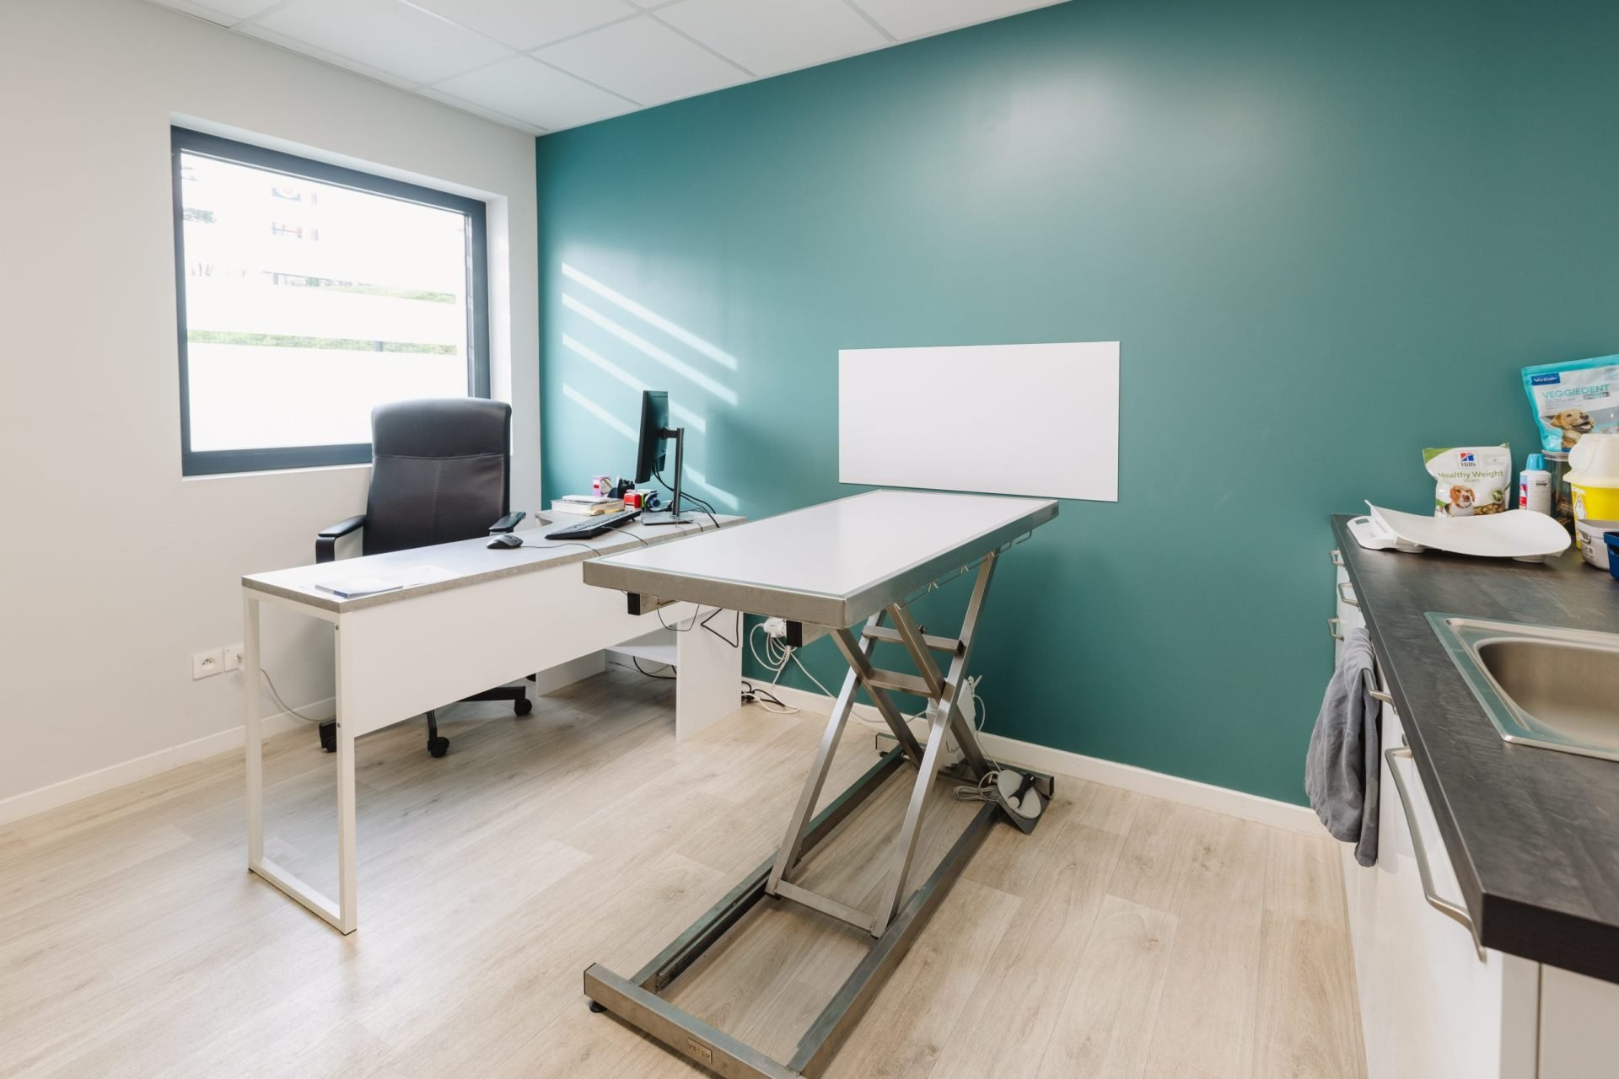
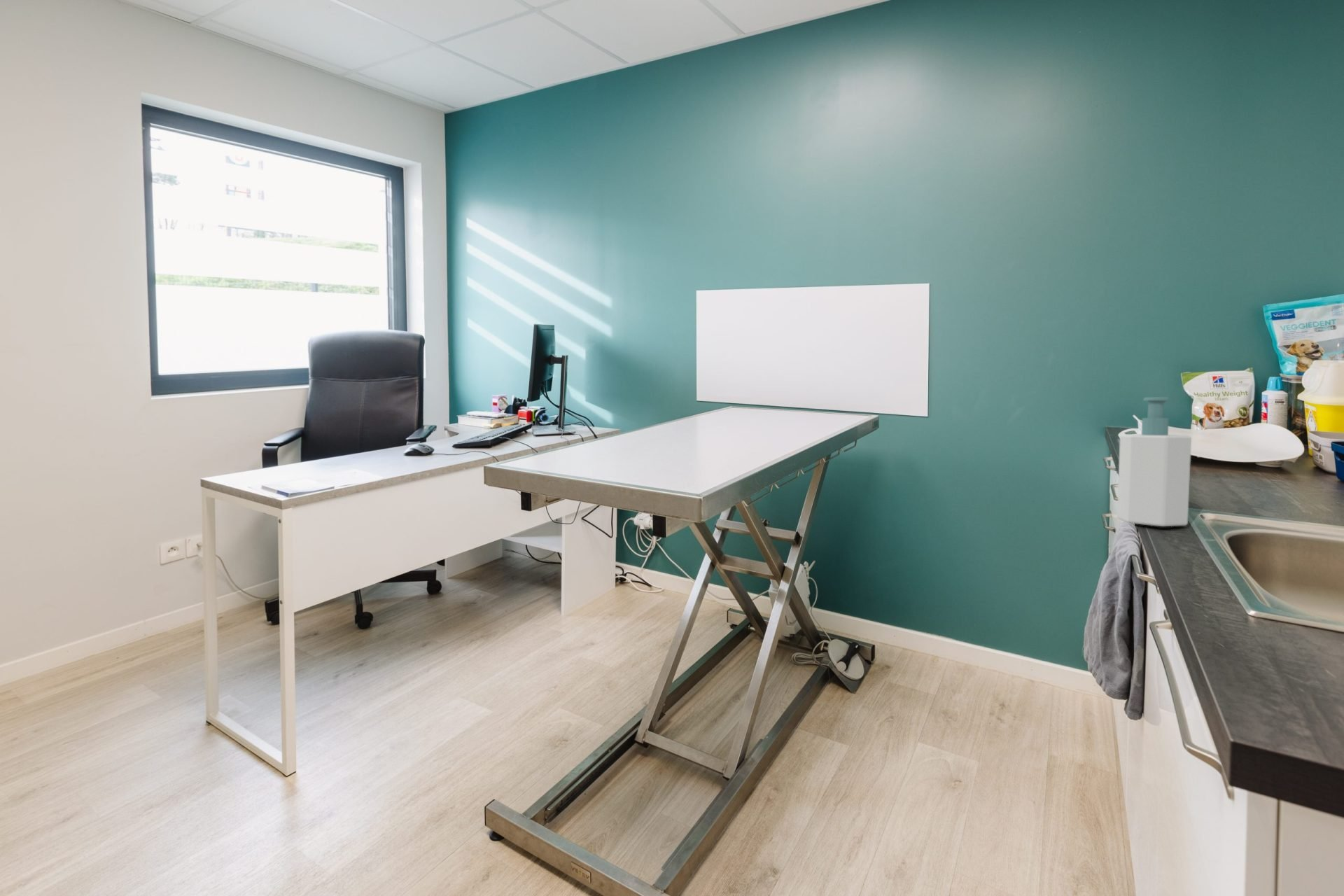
+ soap bottle (1154, 460)
